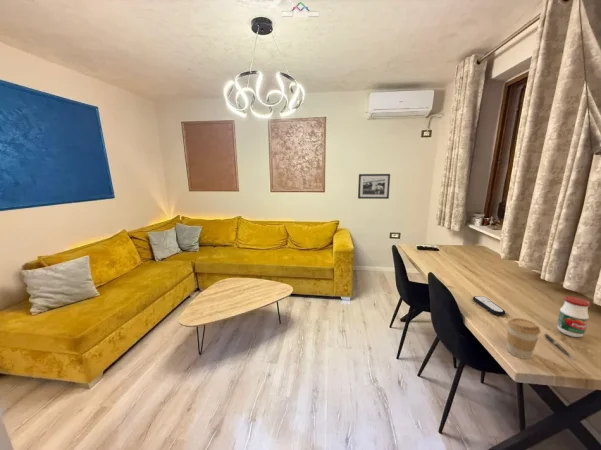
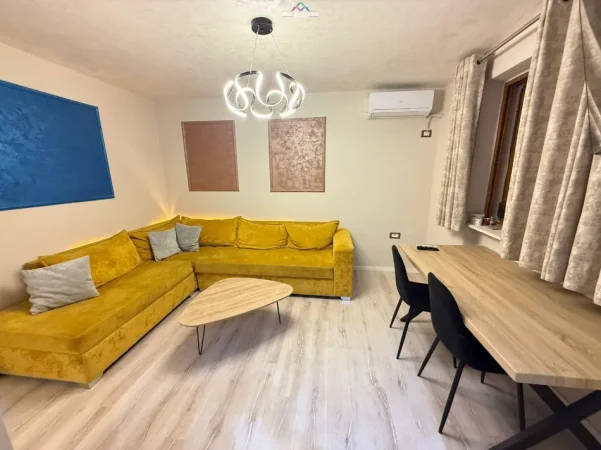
- remote control (488, 305)
- coffee cup (521, 337)
- pen (559, 345)
- jar (573, 316)
- picture frame (373, 186)
